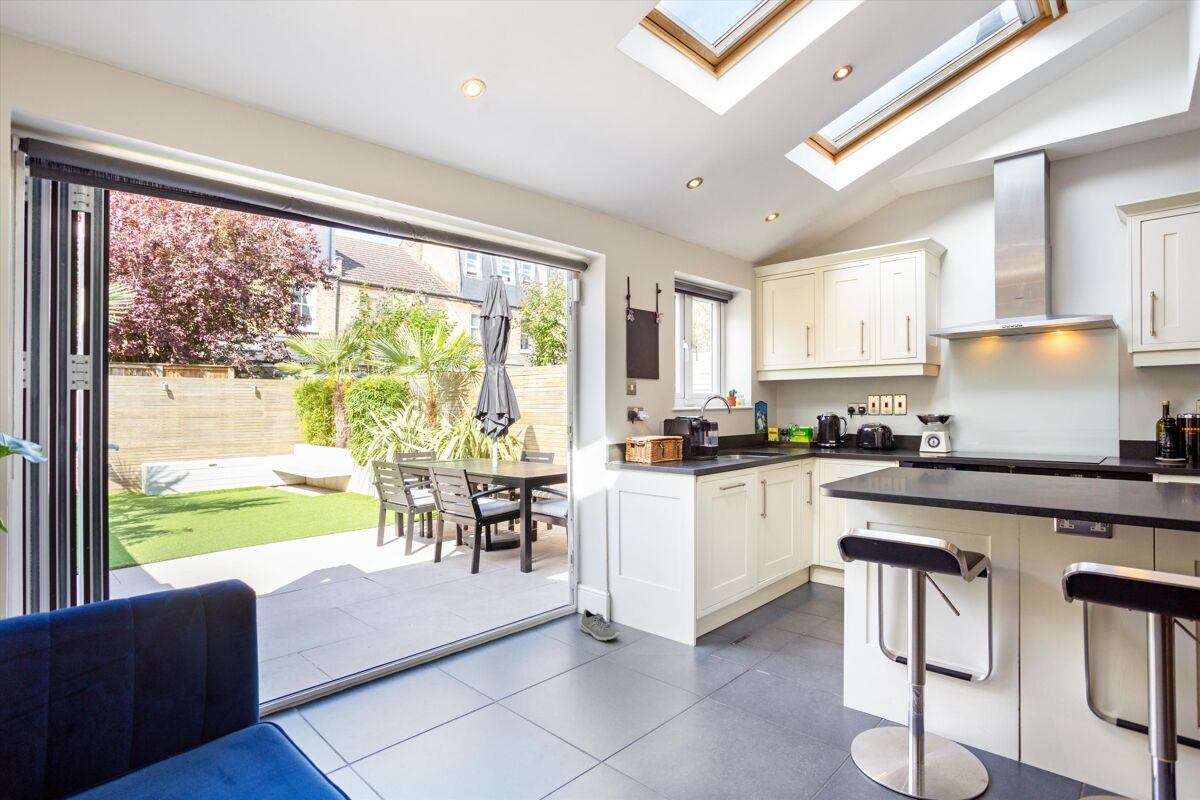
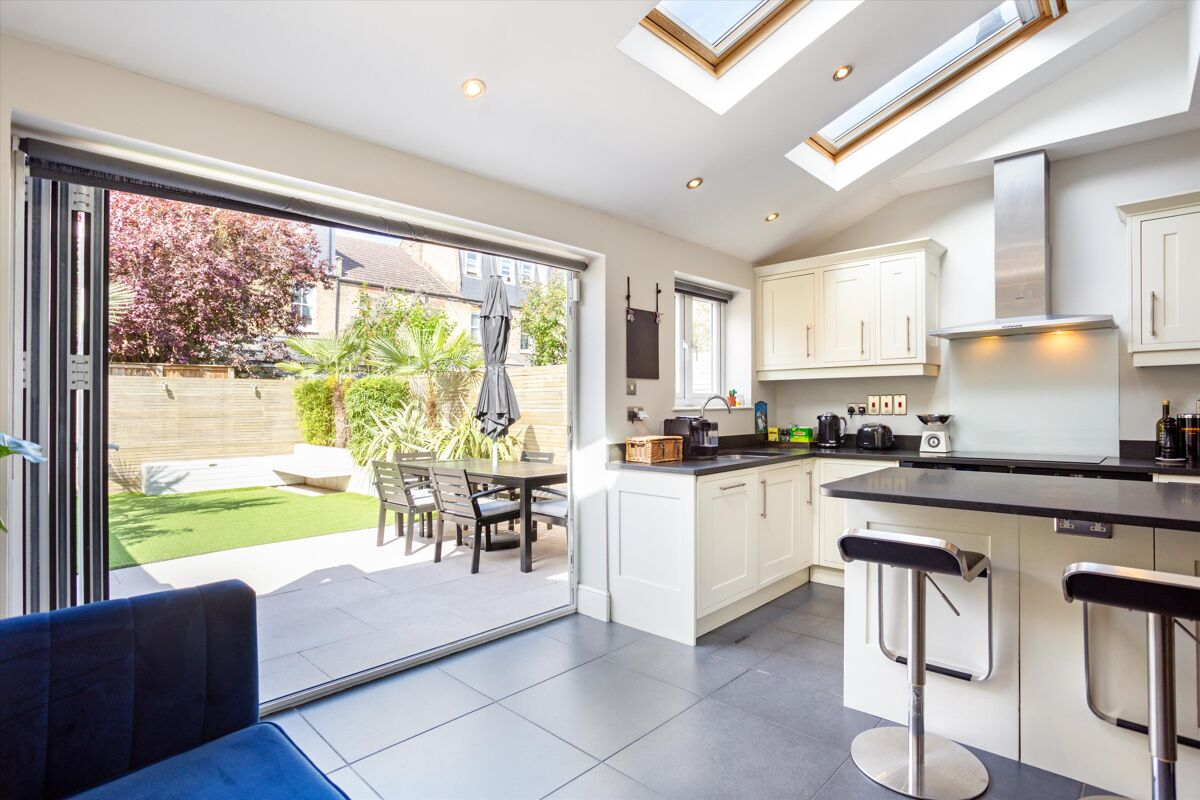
- sneaker (598, 624)
